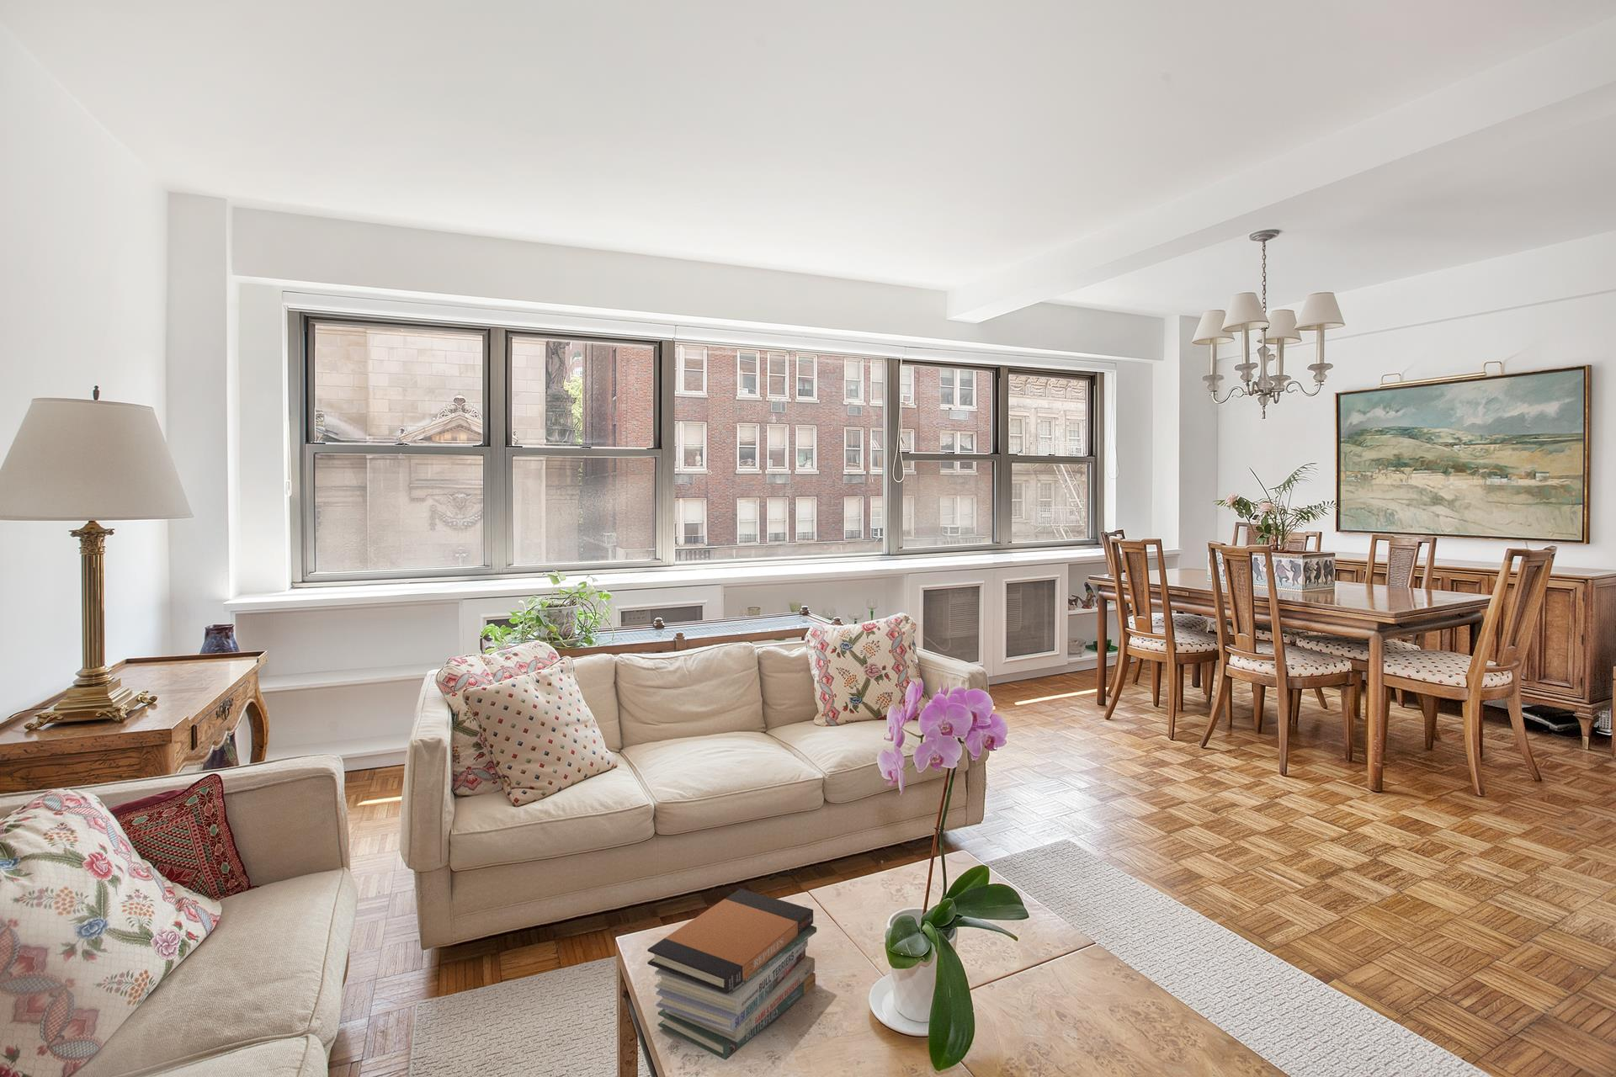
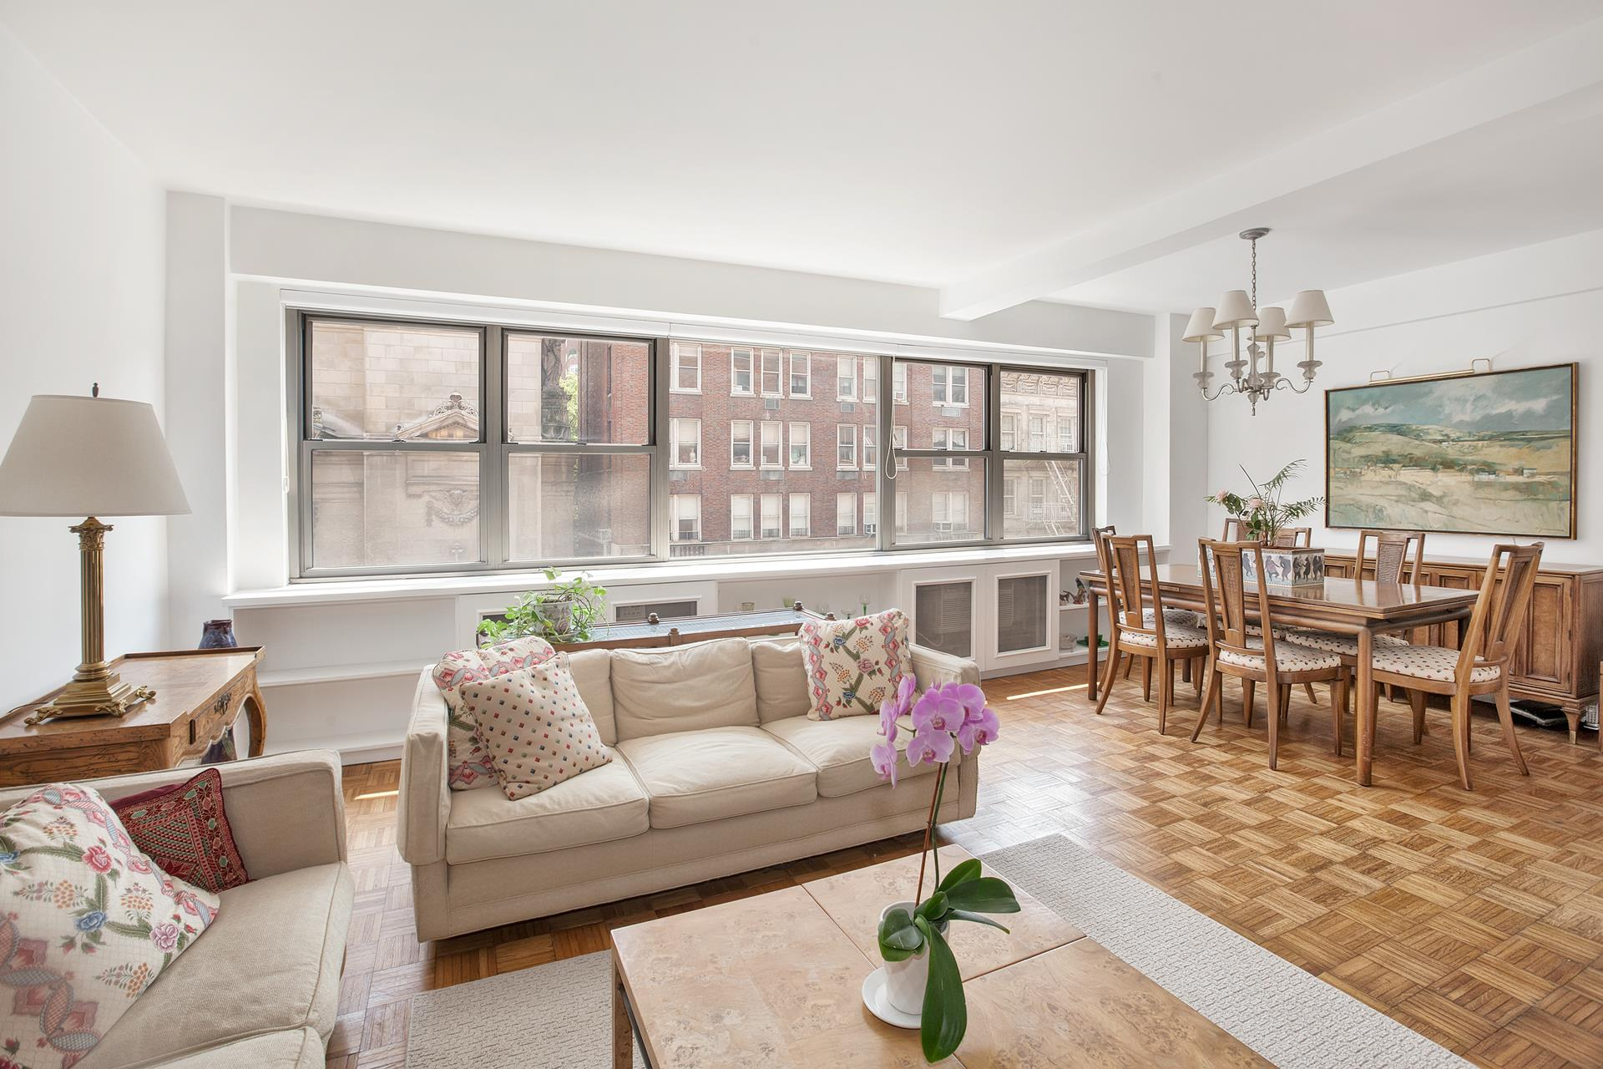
- book stack (736, 966)
